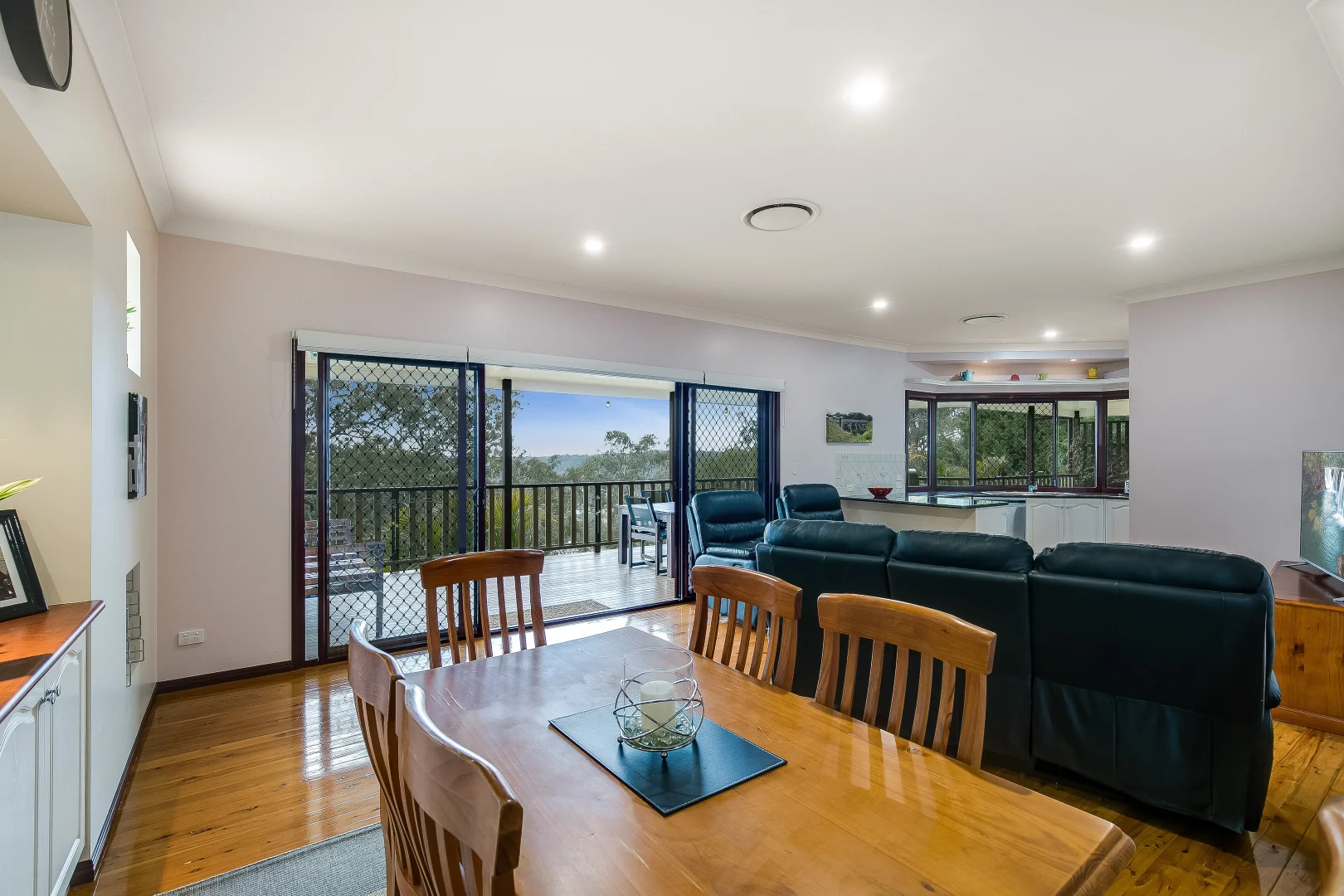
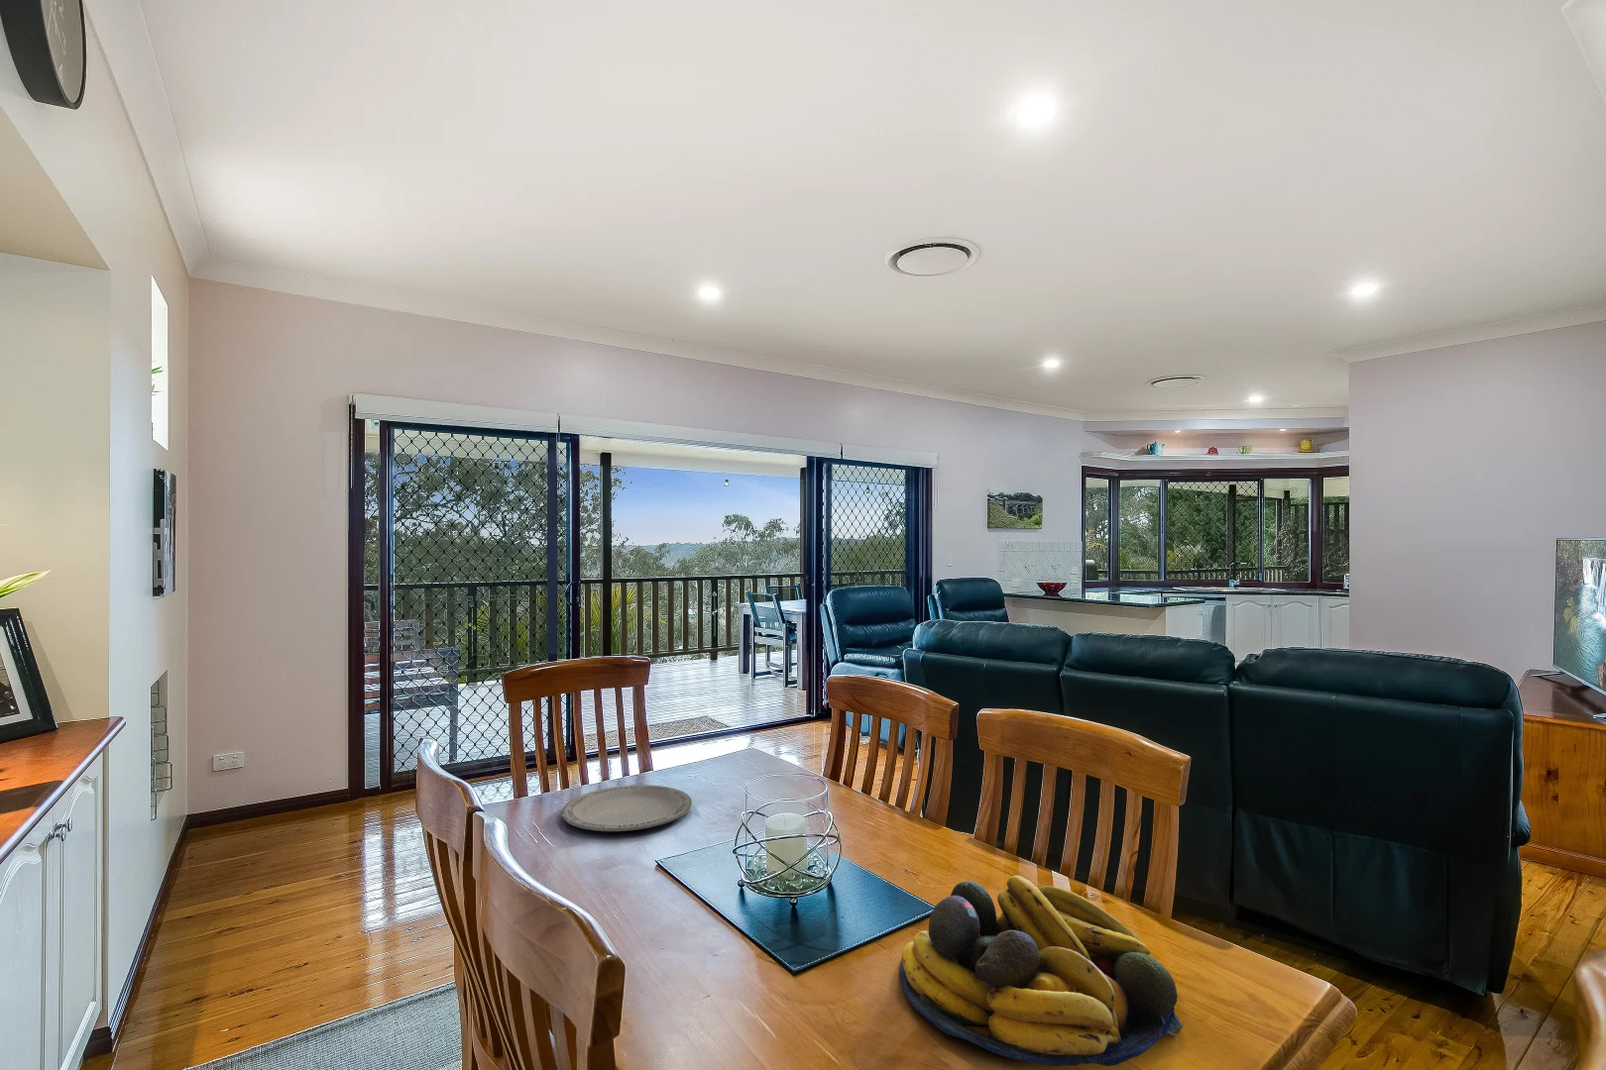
+ fruit bowl (1029, 937)
+ plate (627, 808)
